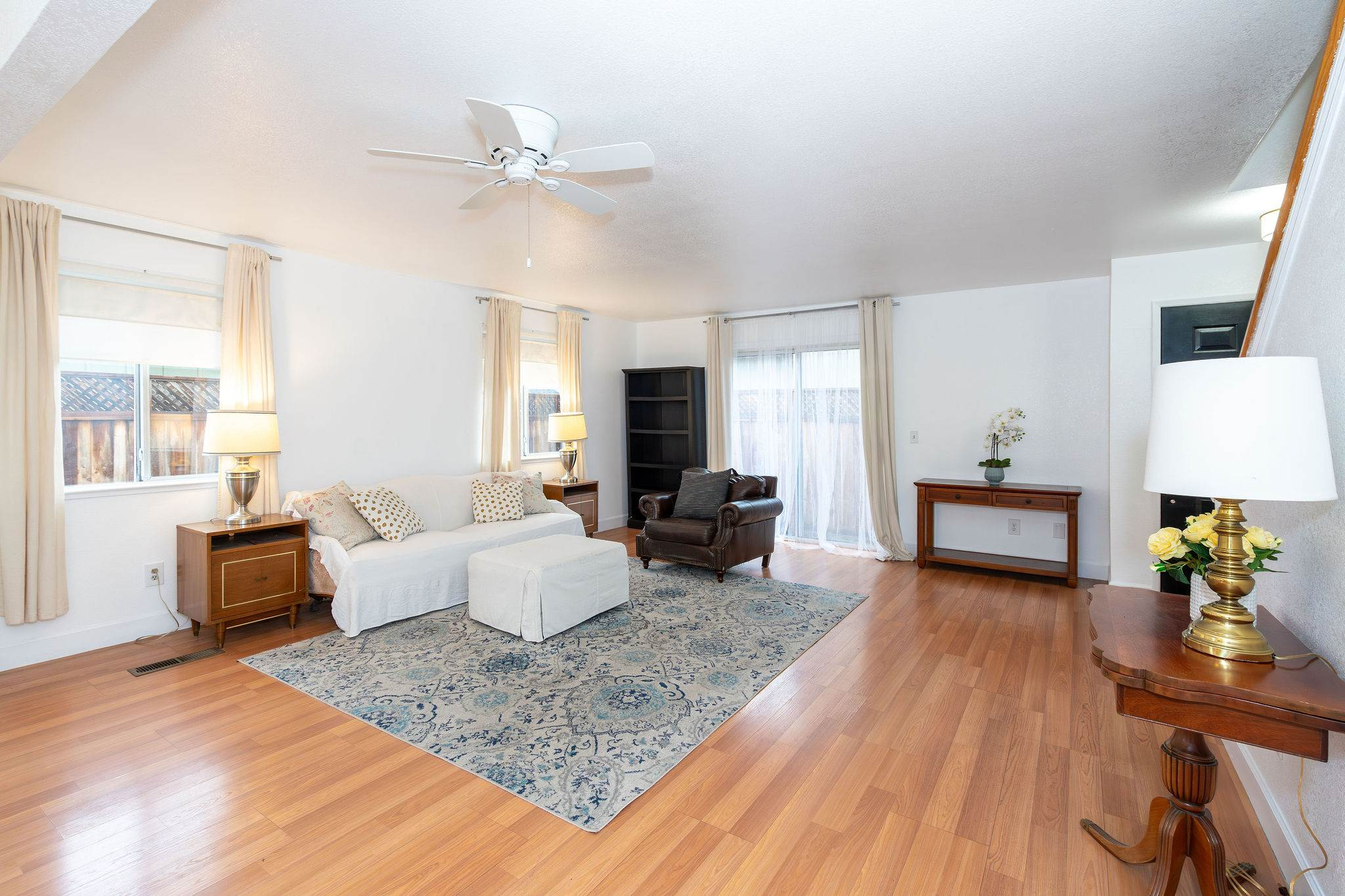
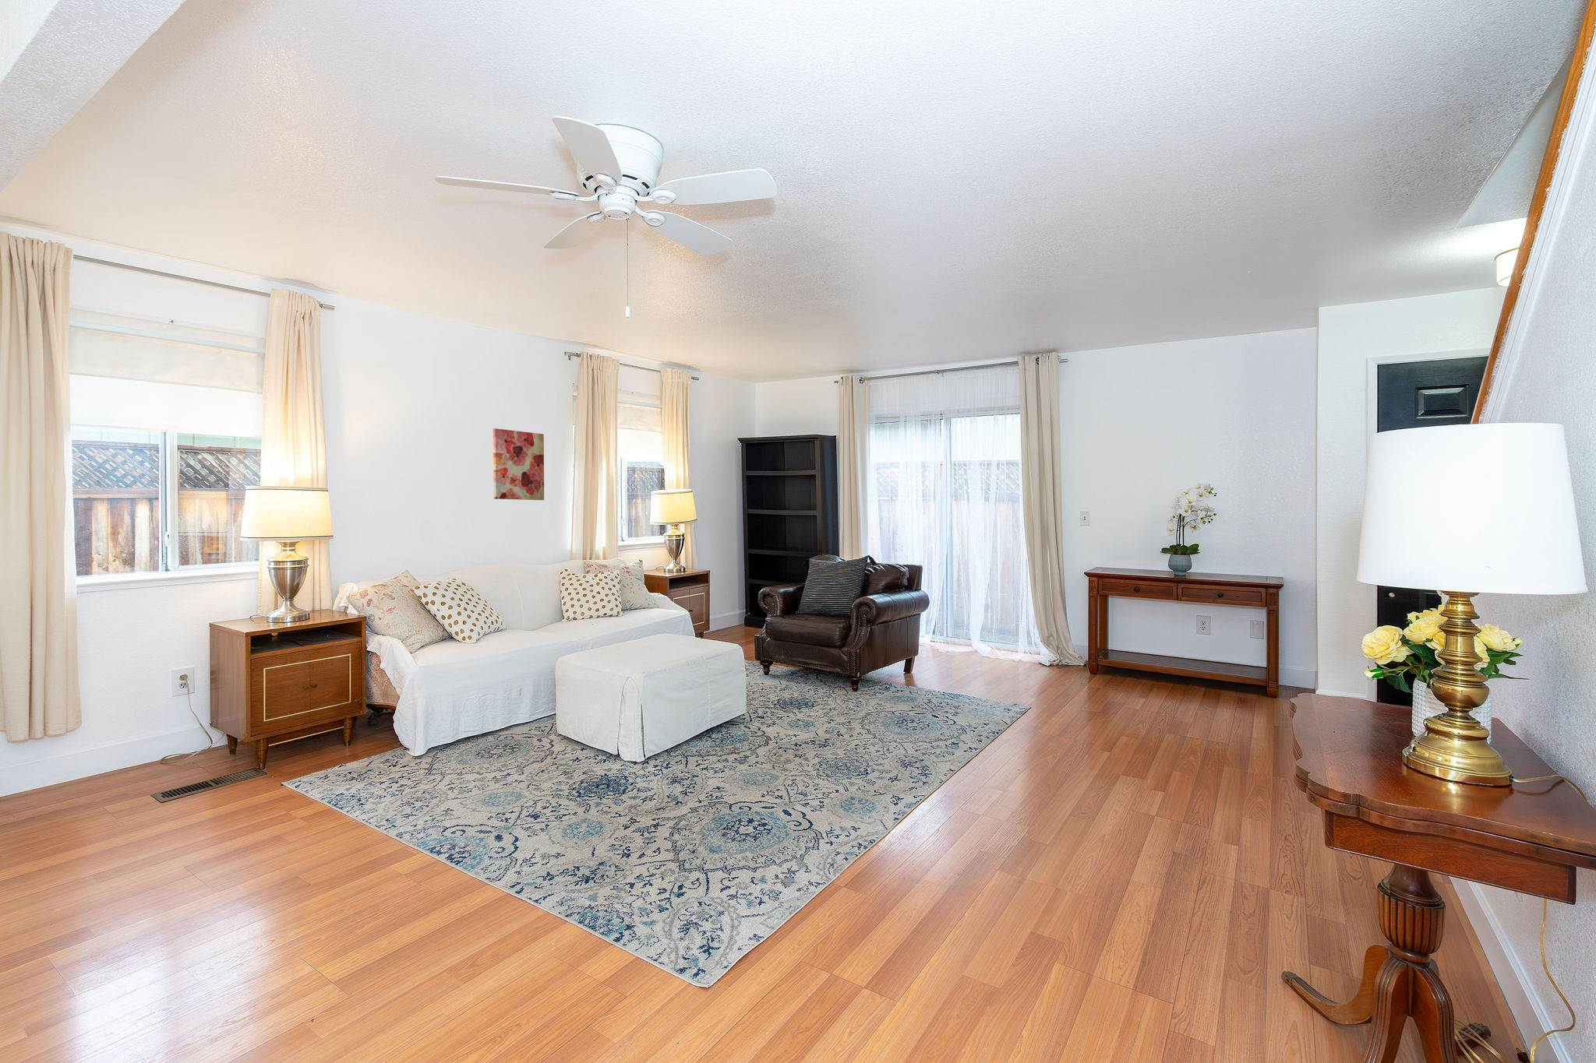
+ wall art (519, 465)
